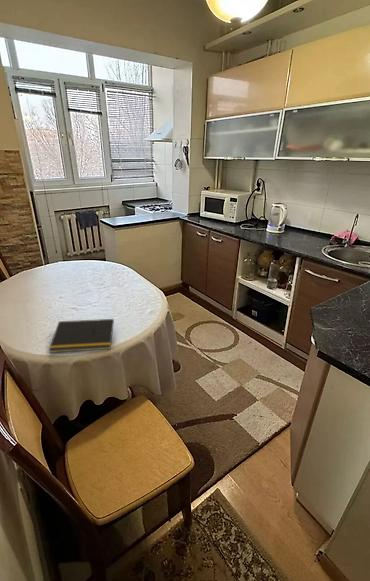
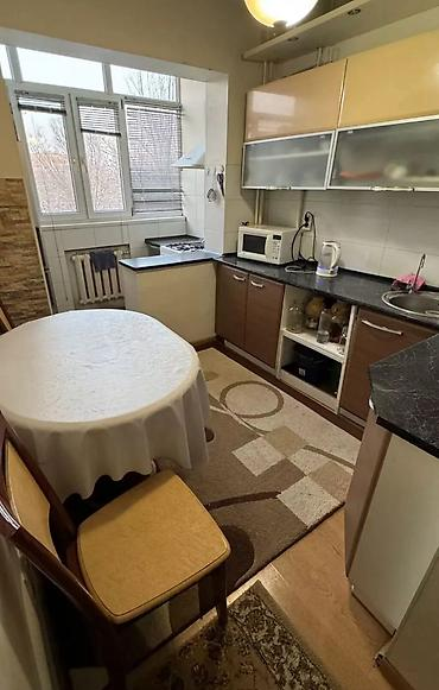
- notepad (83, 334)
